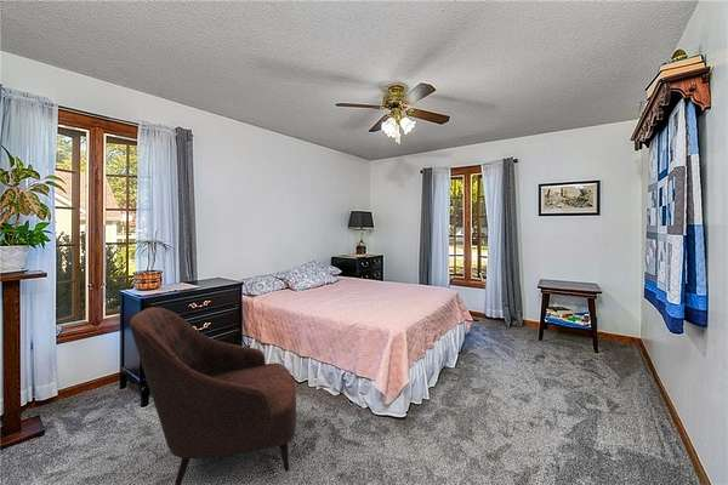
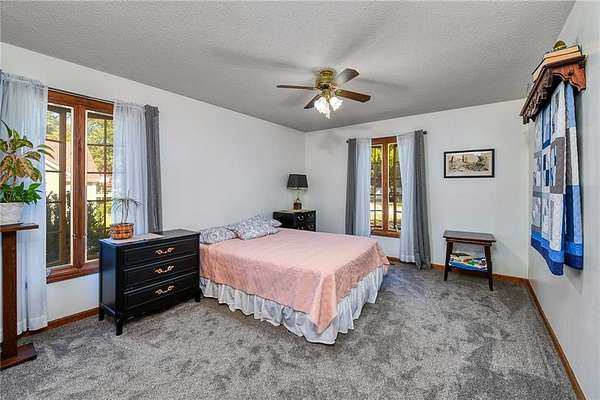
- armchair (221, 377)
